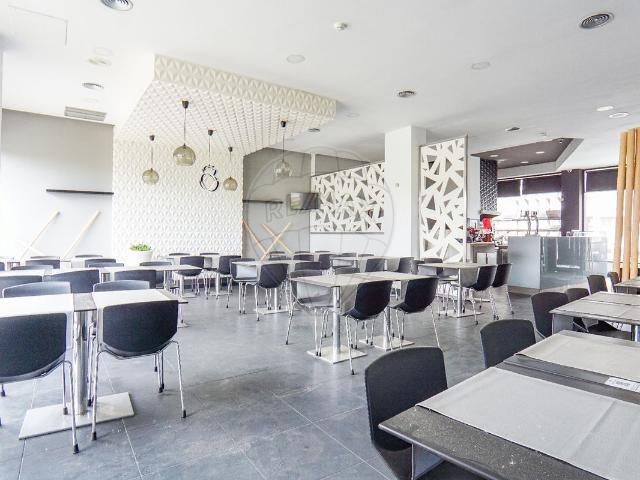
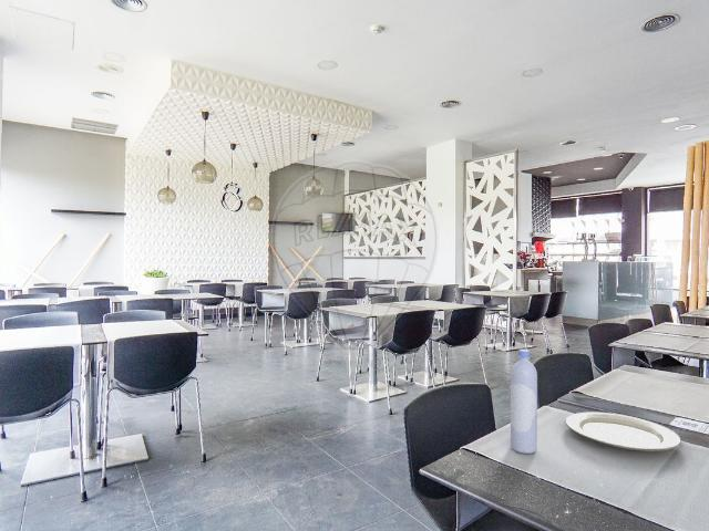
+ bottle (523, 399)
+ chinaware (619, 431)
